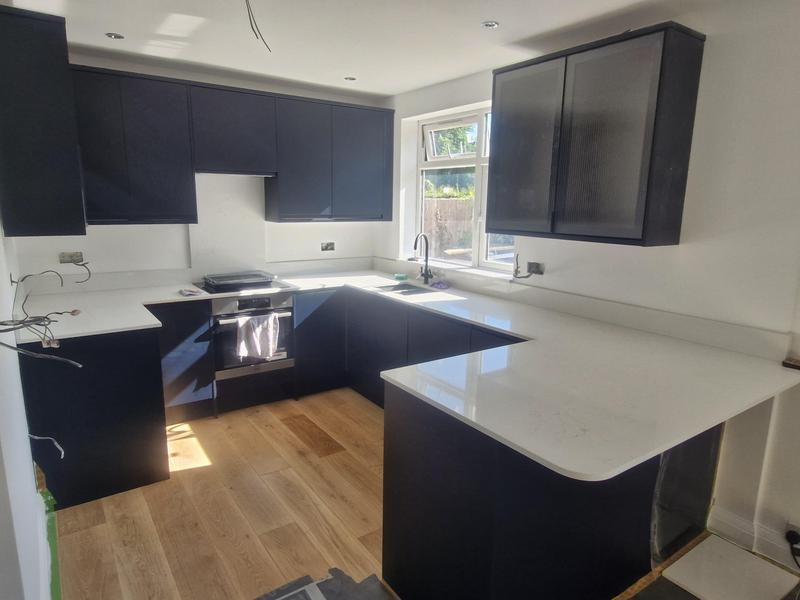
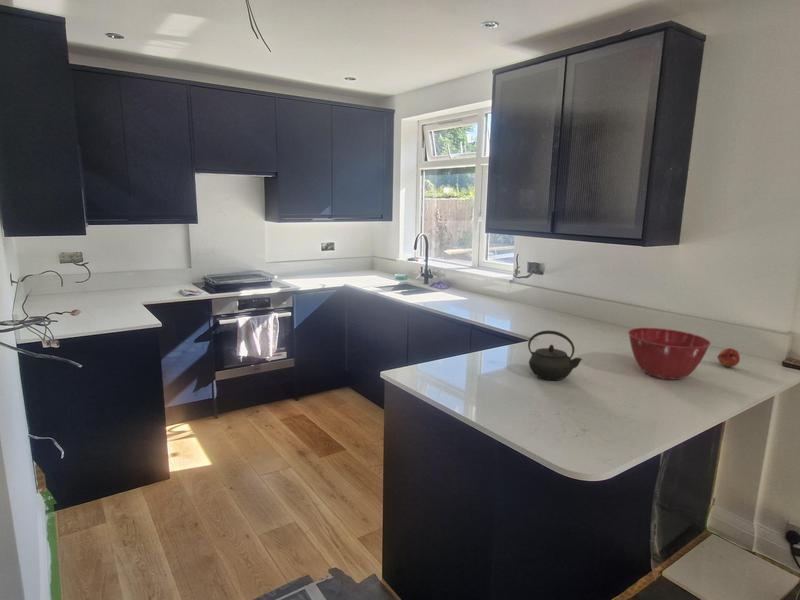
+ mixing bowl (665, 355)
+ fruit (728, 357)
+ kettle (554, 354)
